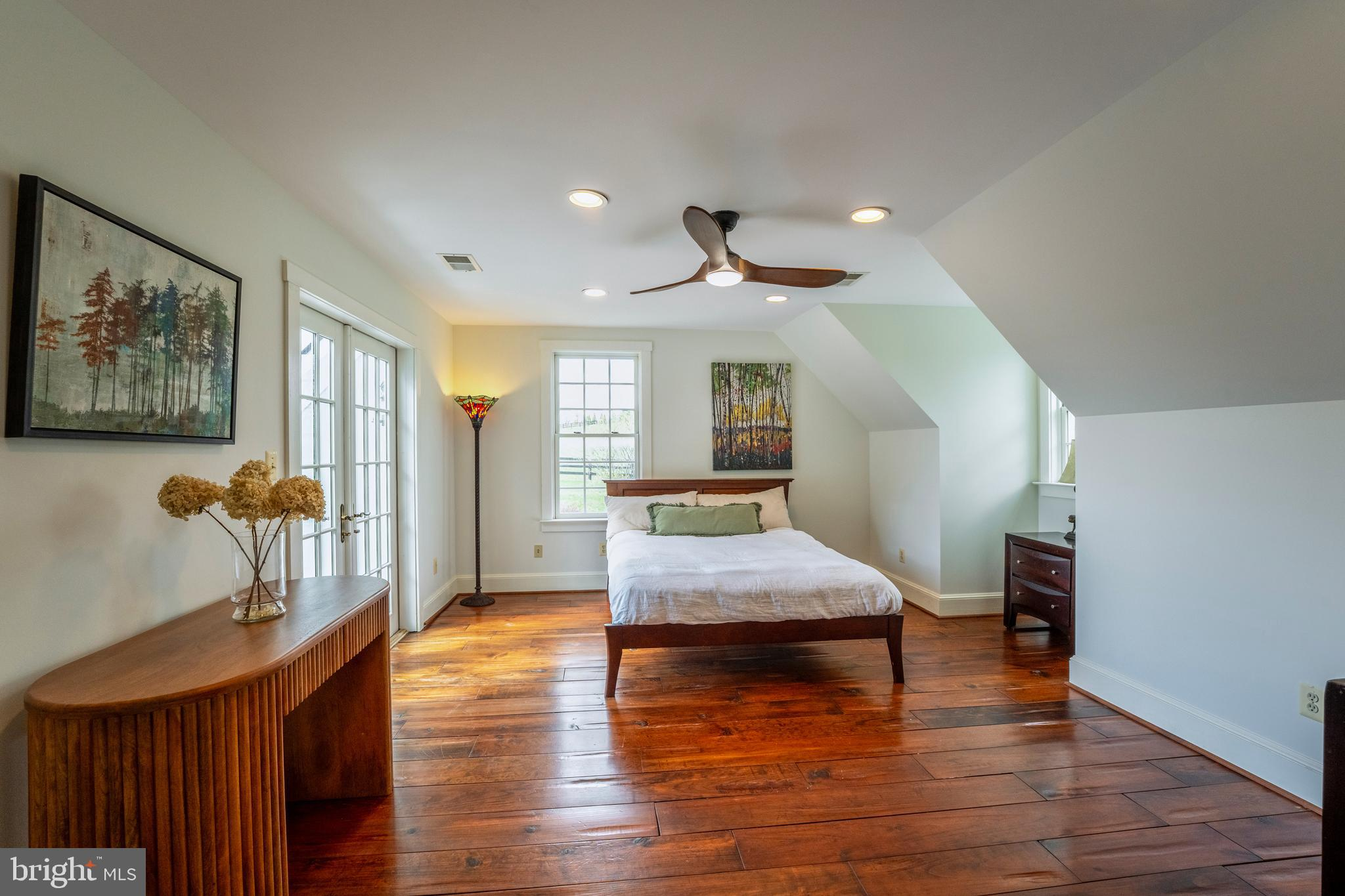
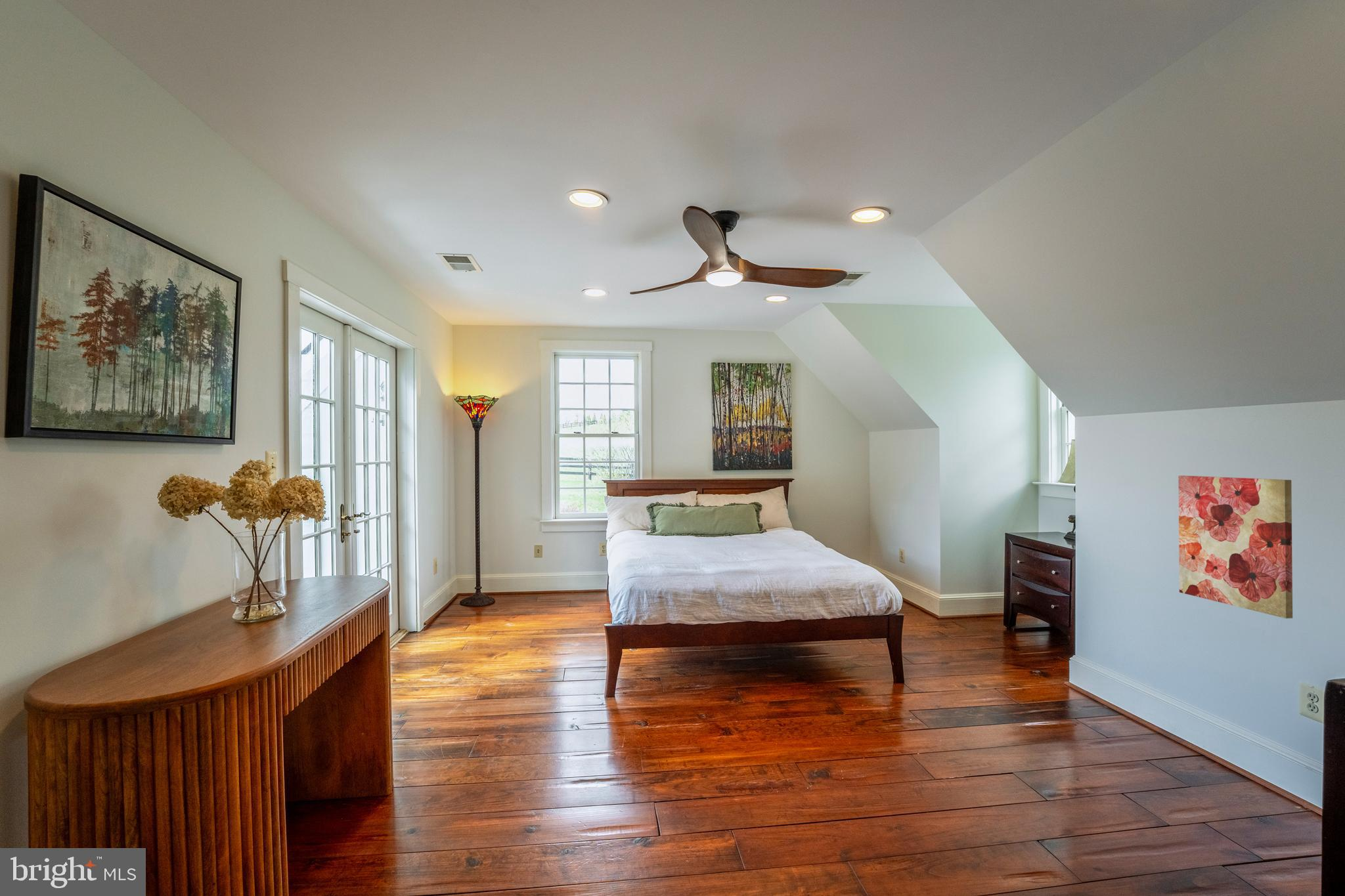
+ wall art (1230, 540)
